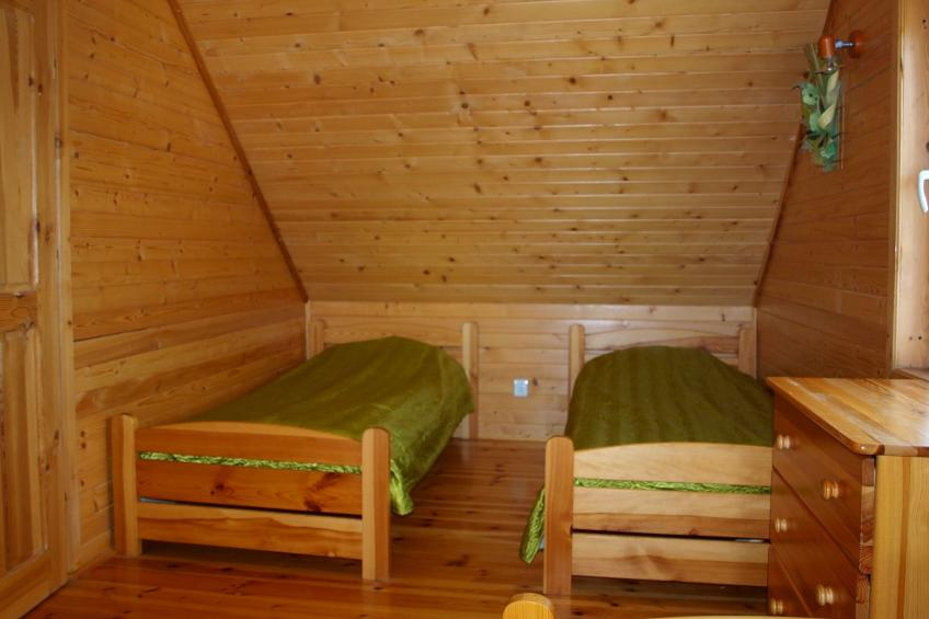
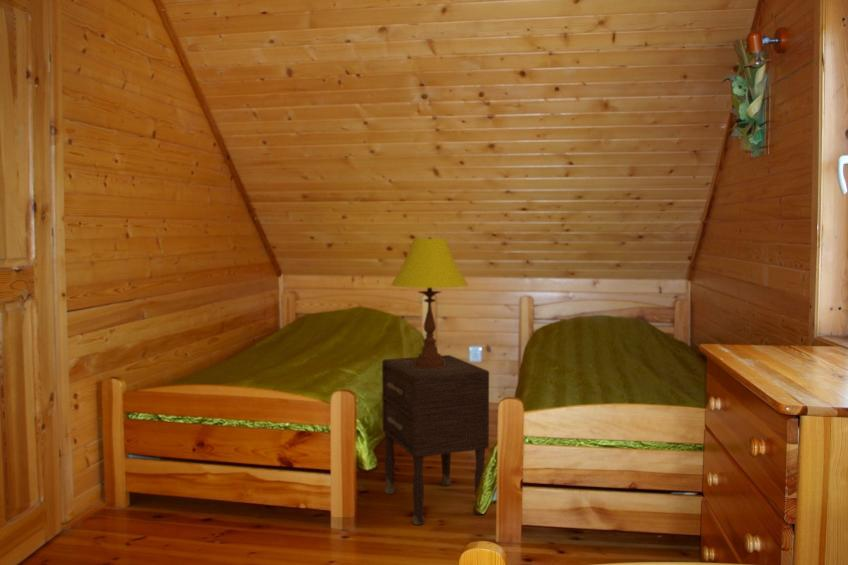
+ nightstand (431, 434)
+ table lamp (429, 301)
